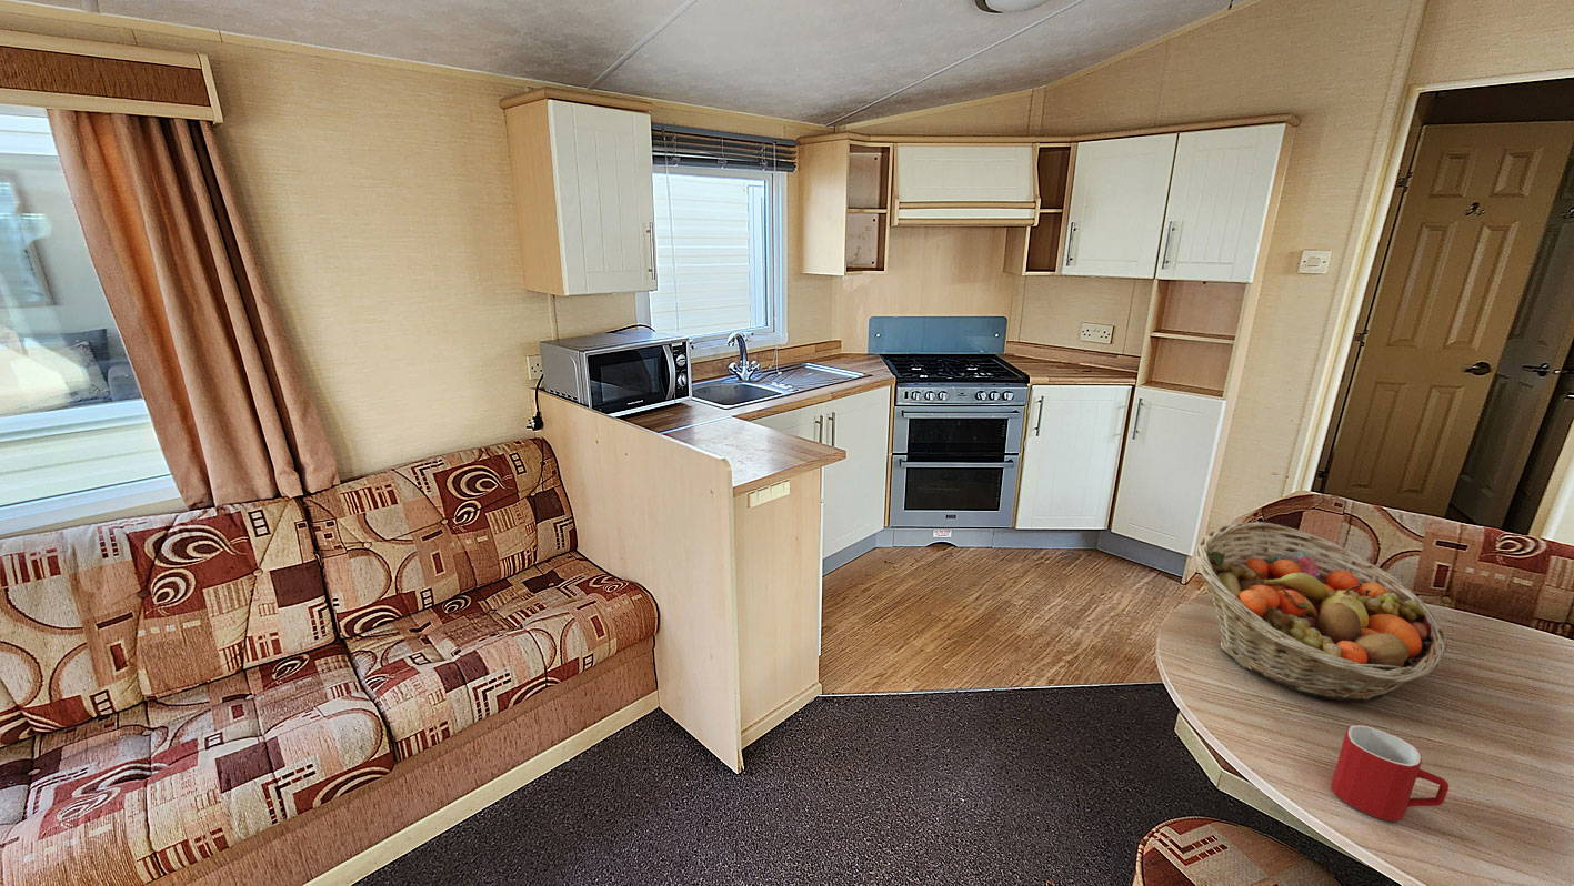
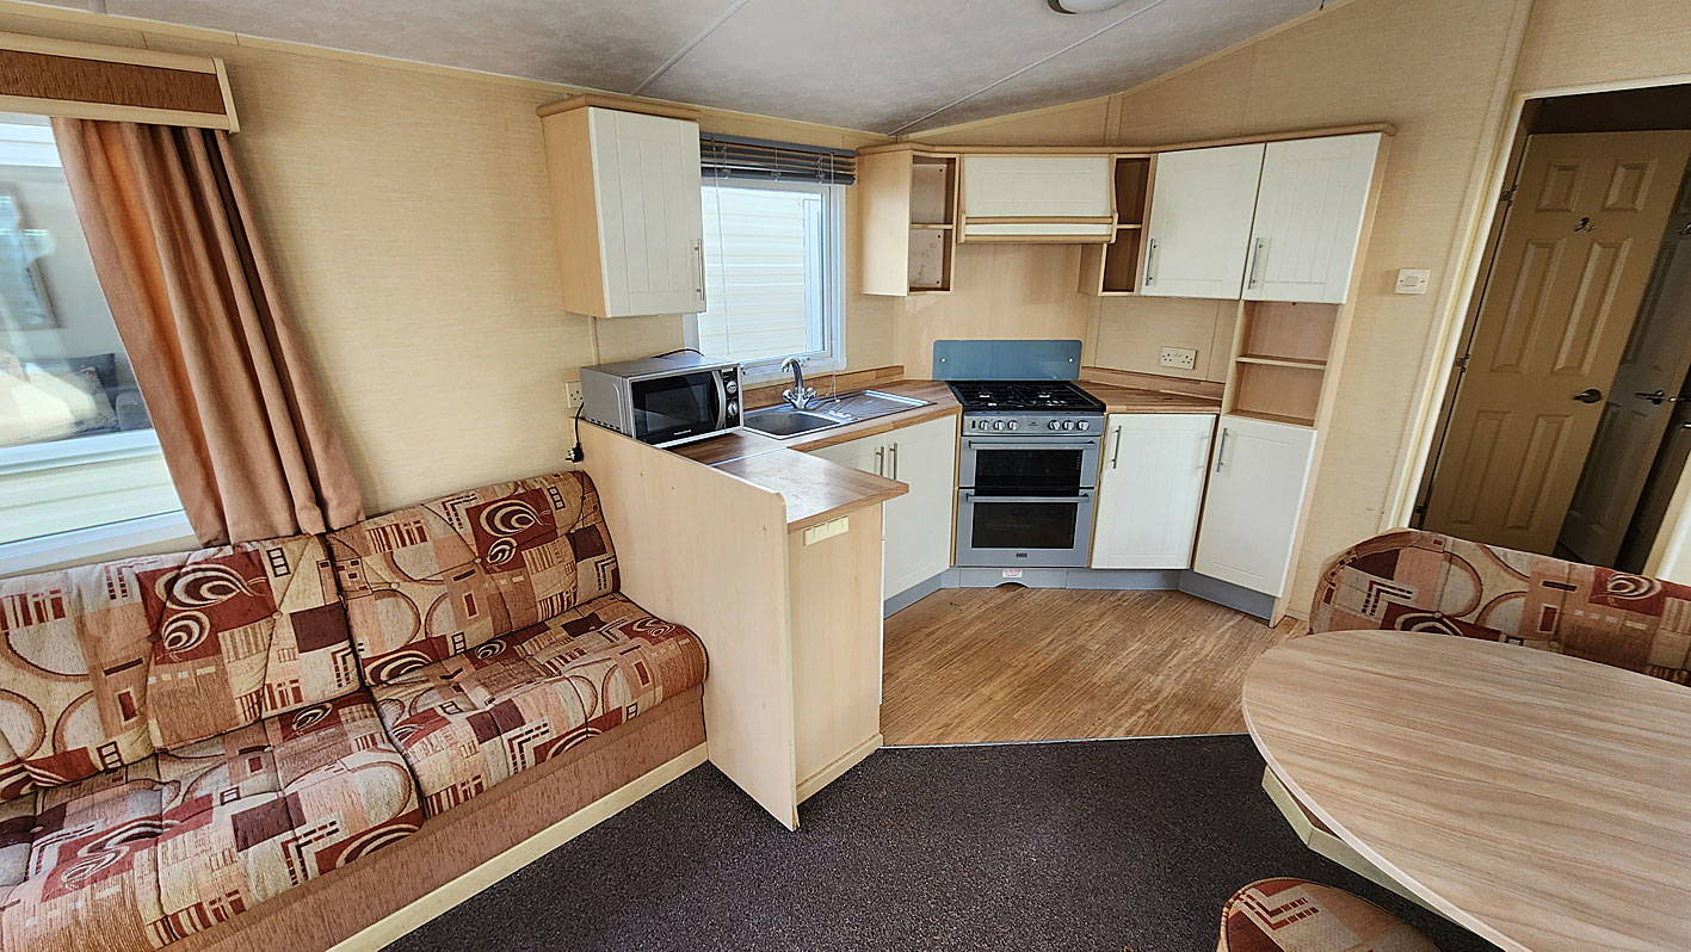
- mug (1388, 777)
- fruit basket (1309, 606)
